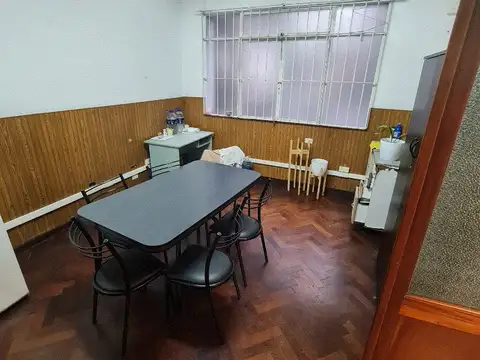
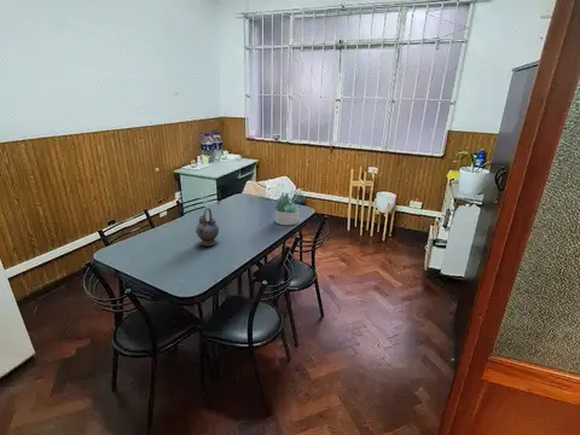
+ teapot (205, 226)
+ succulent plant (286, 207)
